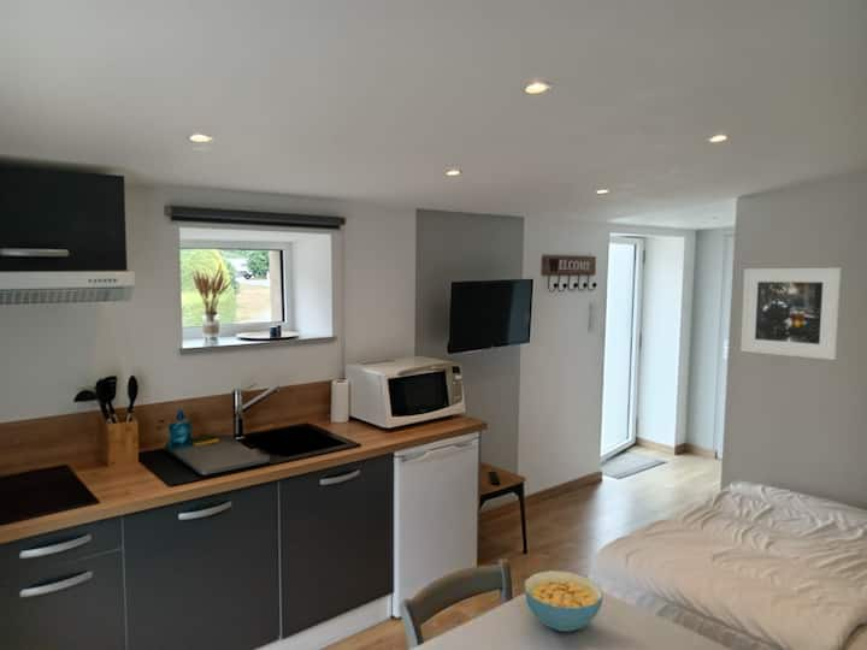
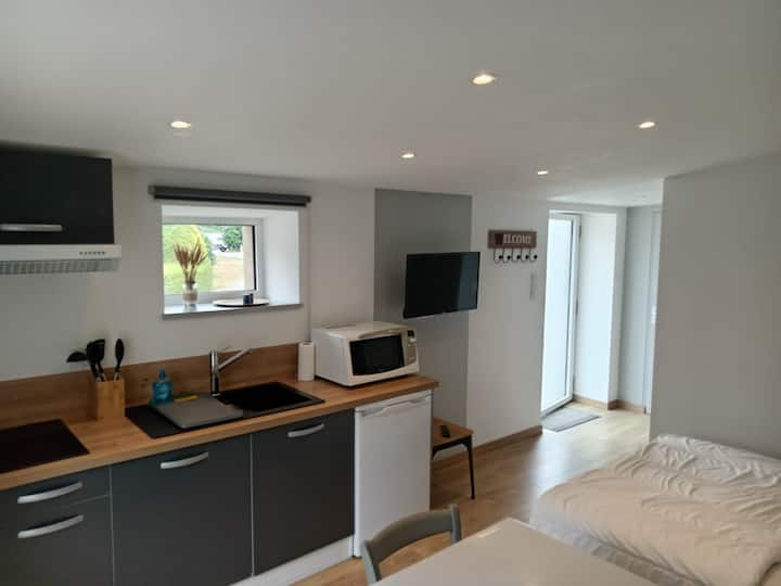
- cereal bowl (561, 607)
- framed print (788, 312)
